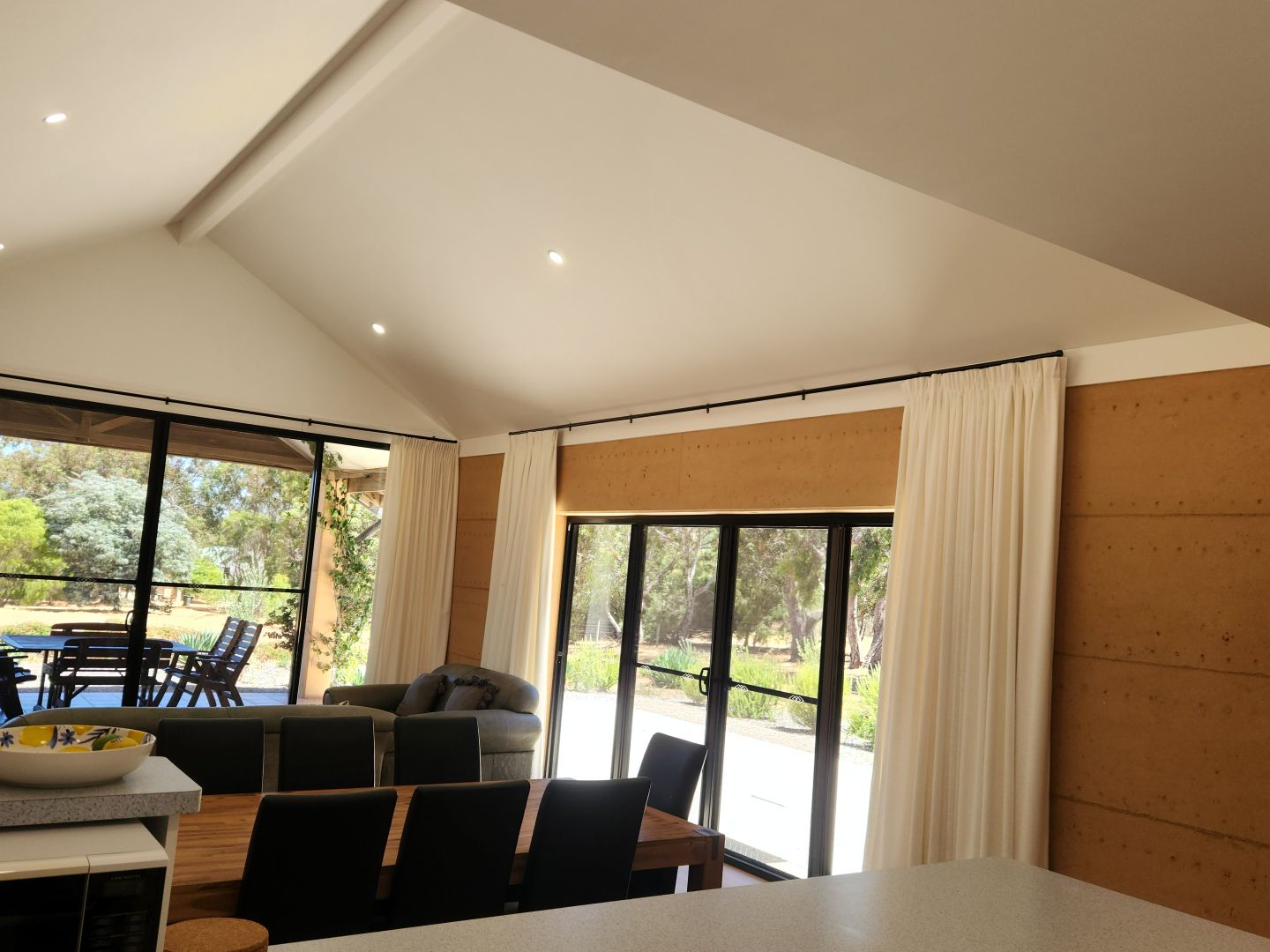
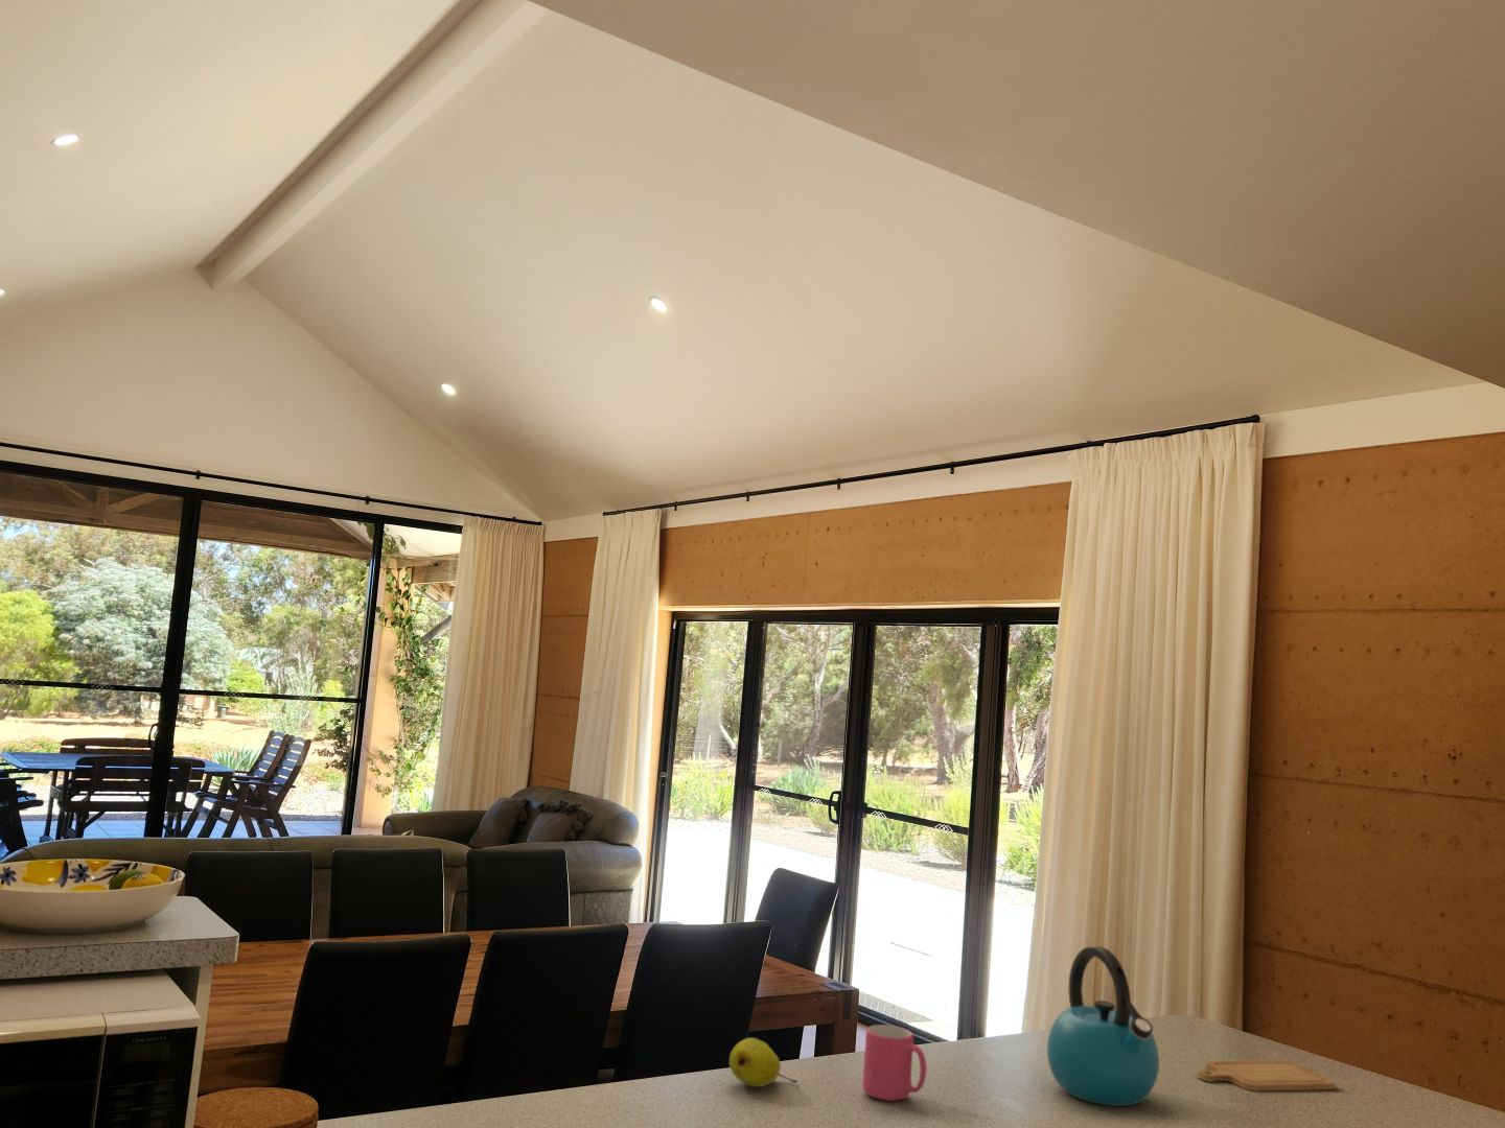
+ chopping board (1257, 1075)
+ kettle (1107, 1024)
+ fruit (762, 1062)
+ mug (896, 1064)
